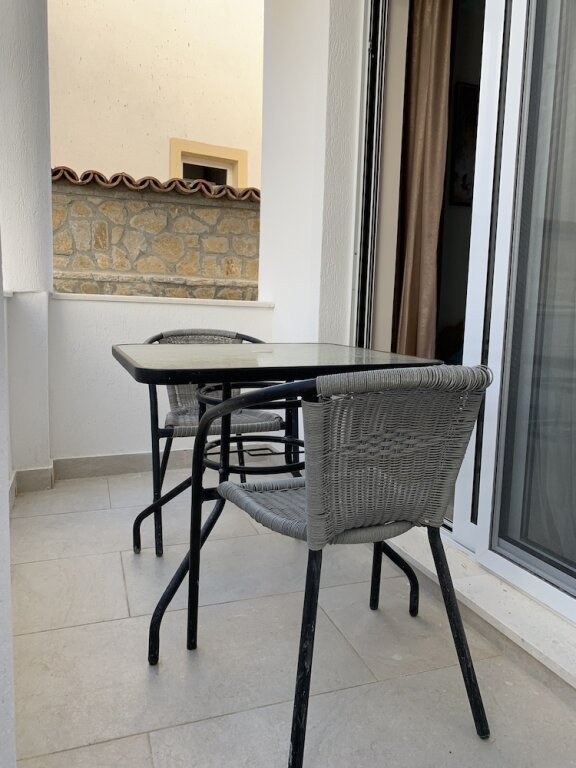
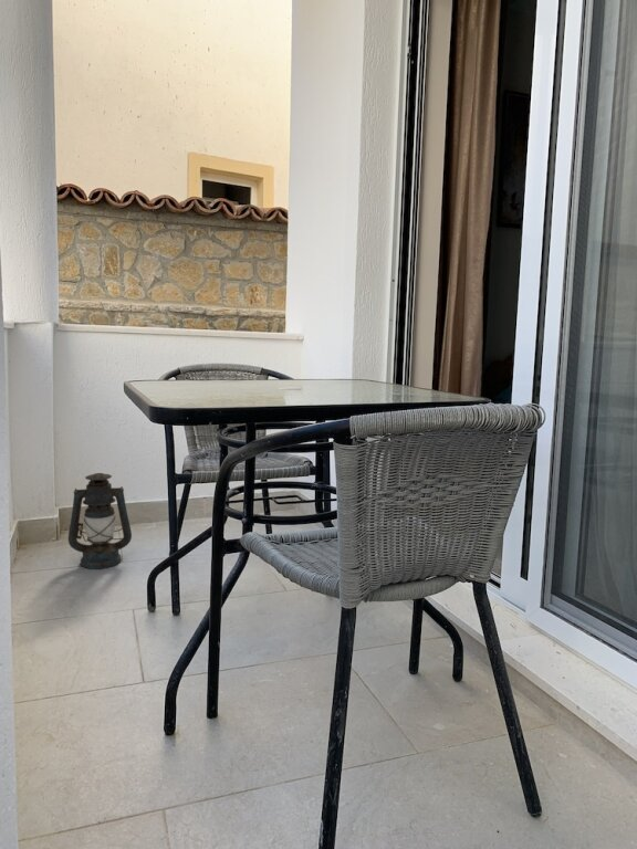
+ lantern (100, 516)
